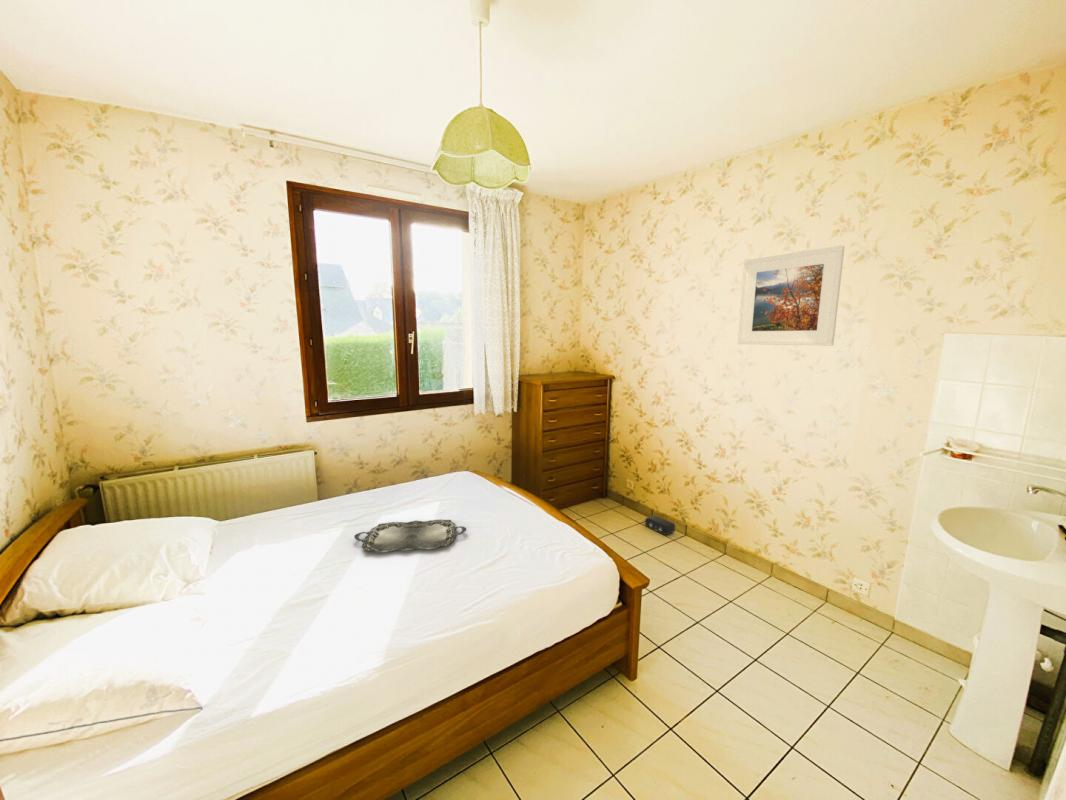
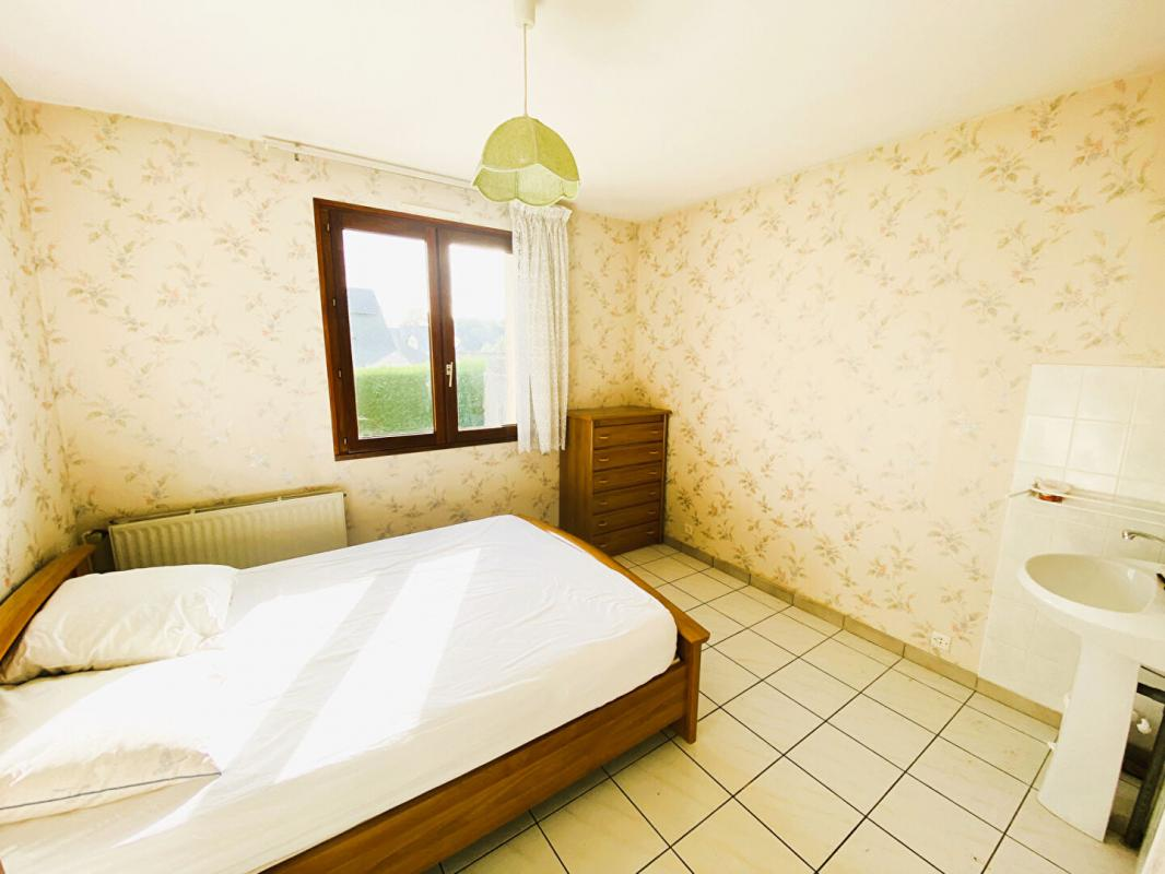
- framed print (785, 300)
- serving tray (411, 534)
- speaker (660, 524)
